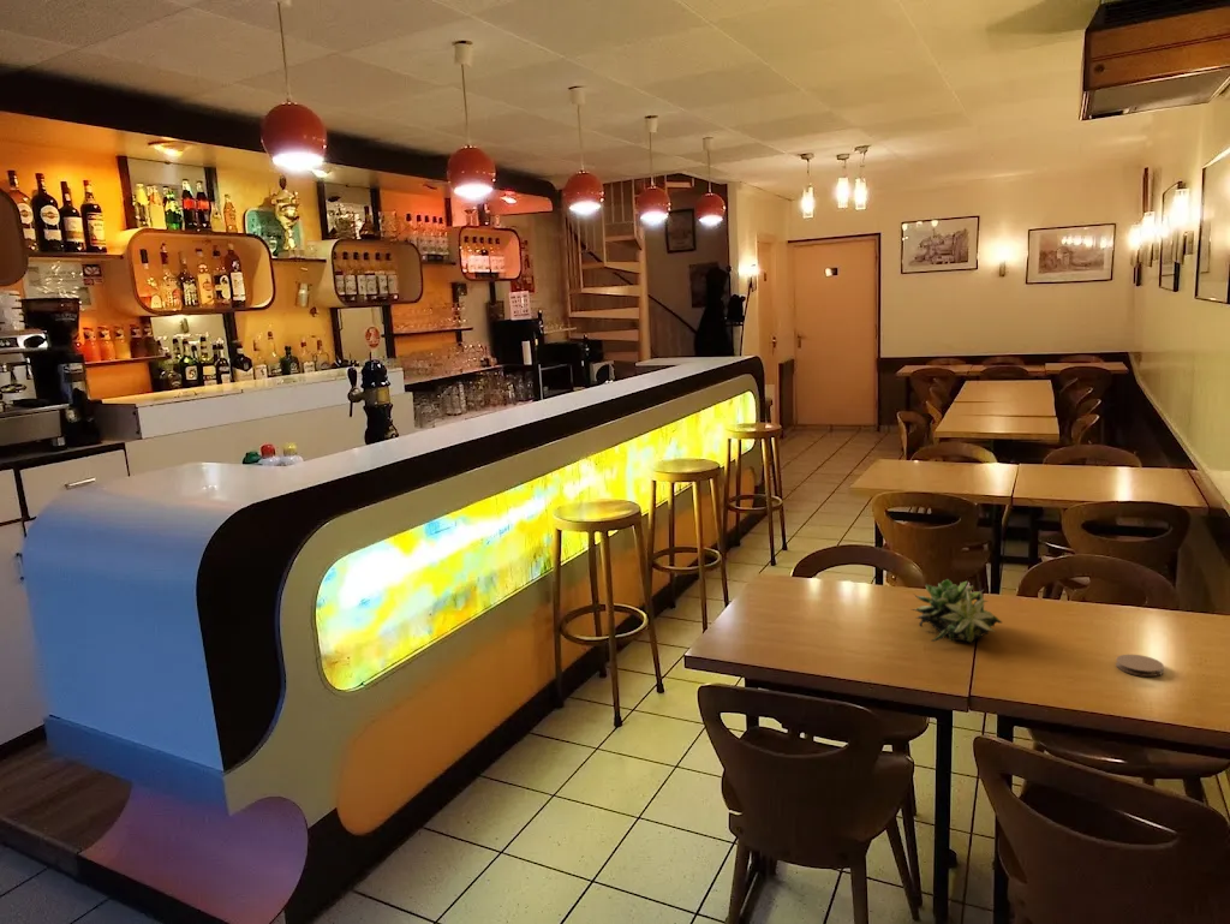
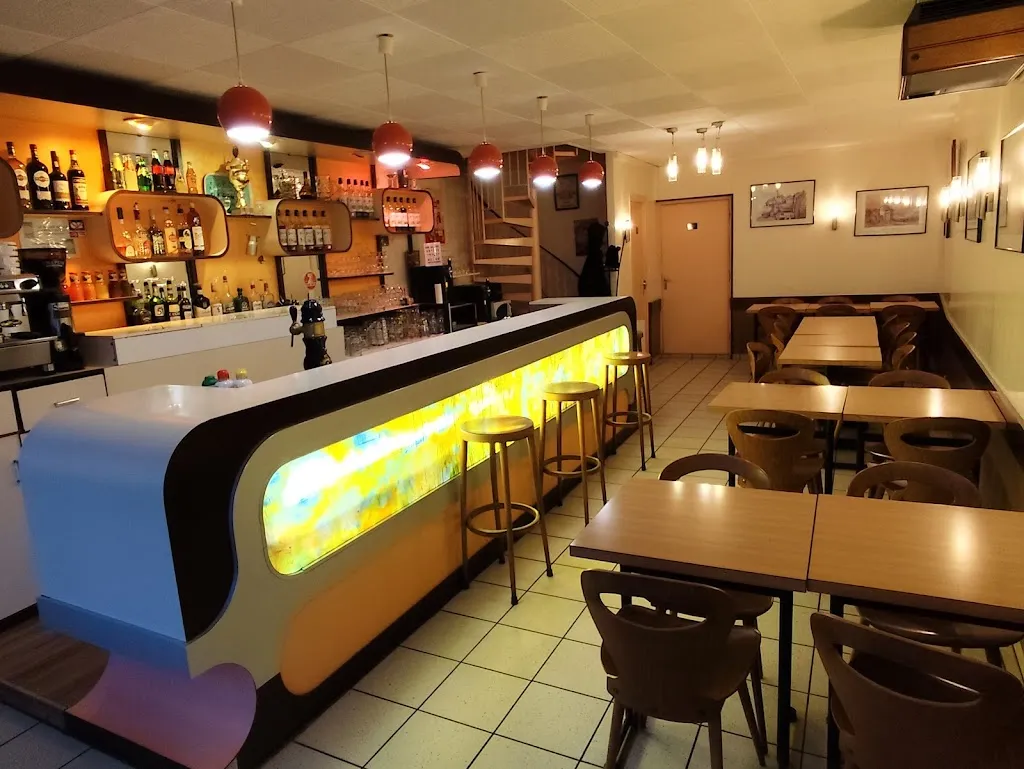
- coaster (1139, 664)
- succulent plant (957, 606)
